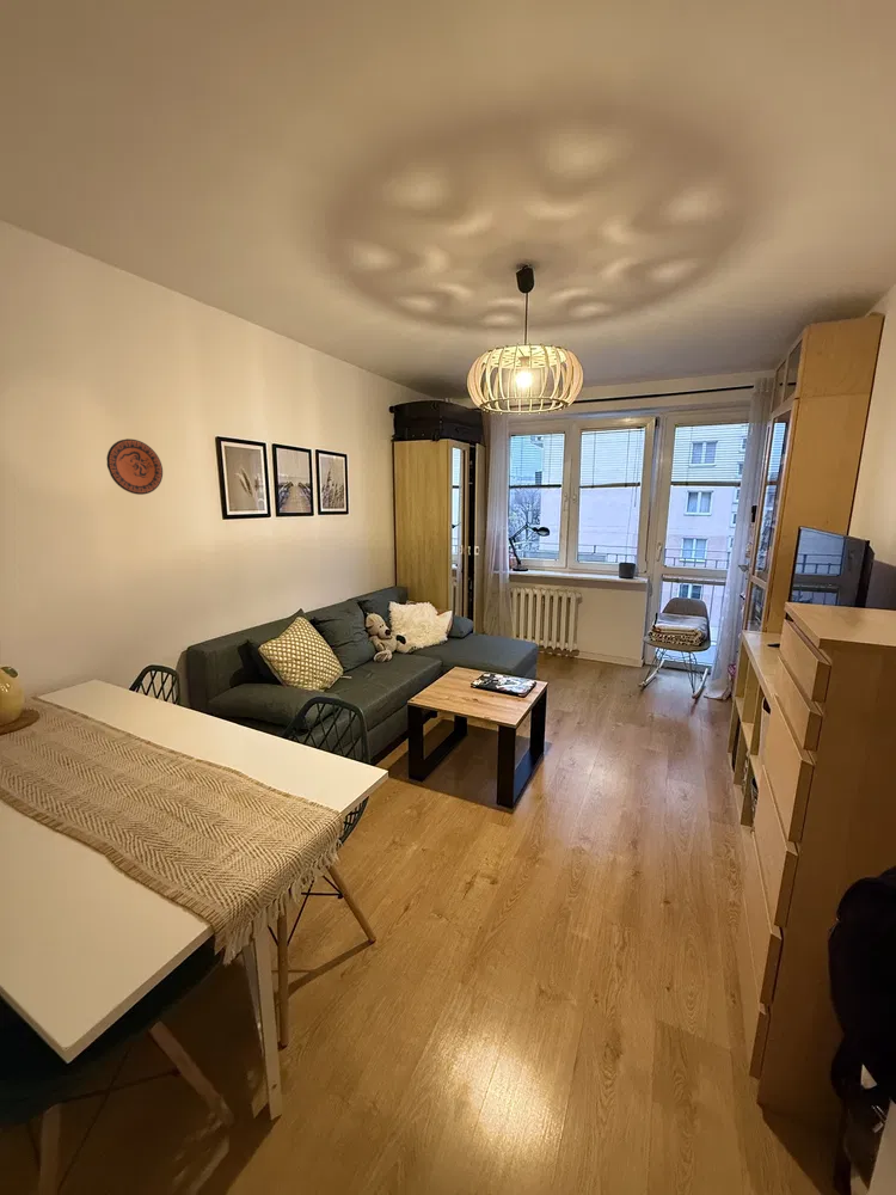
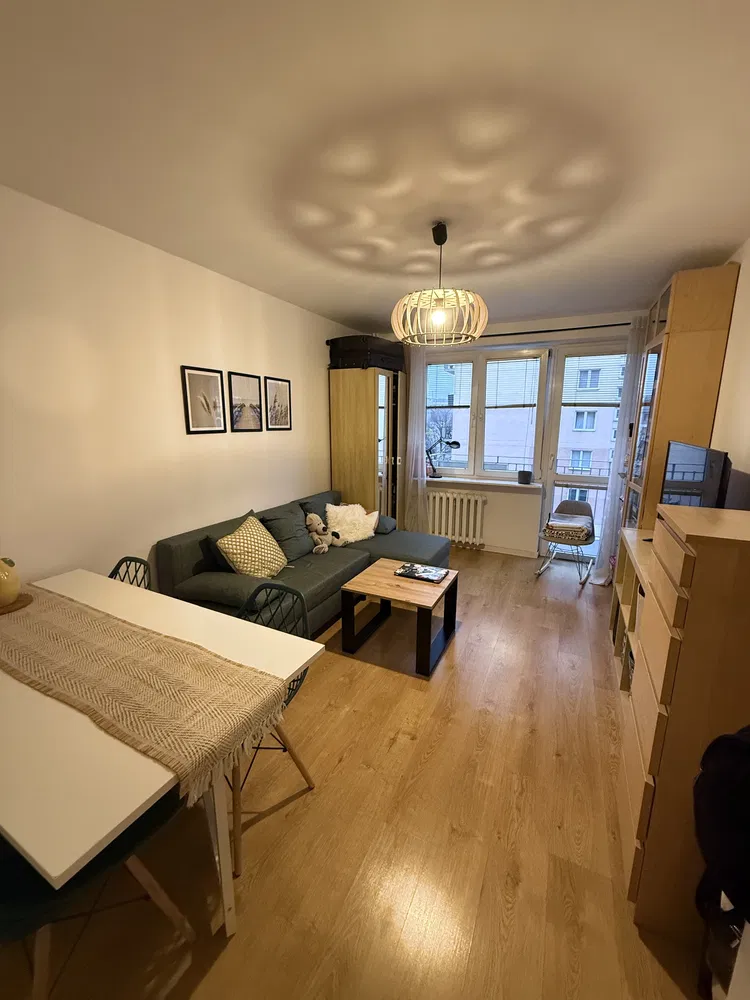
- decorative plate (135, 466)
